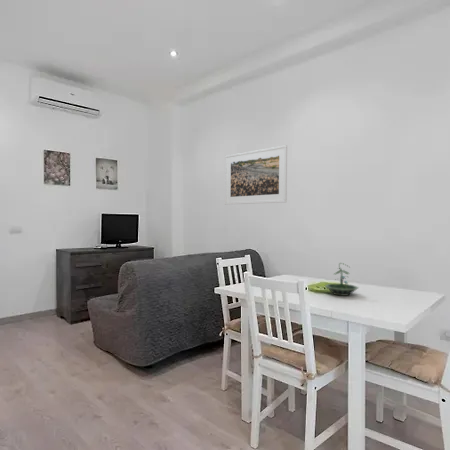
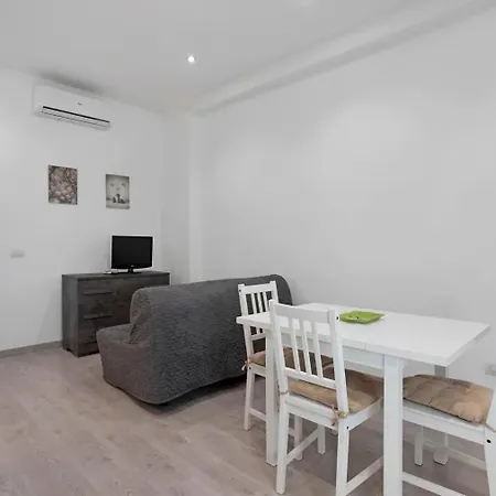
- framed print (253, 177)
- terrarium (341, 269)
